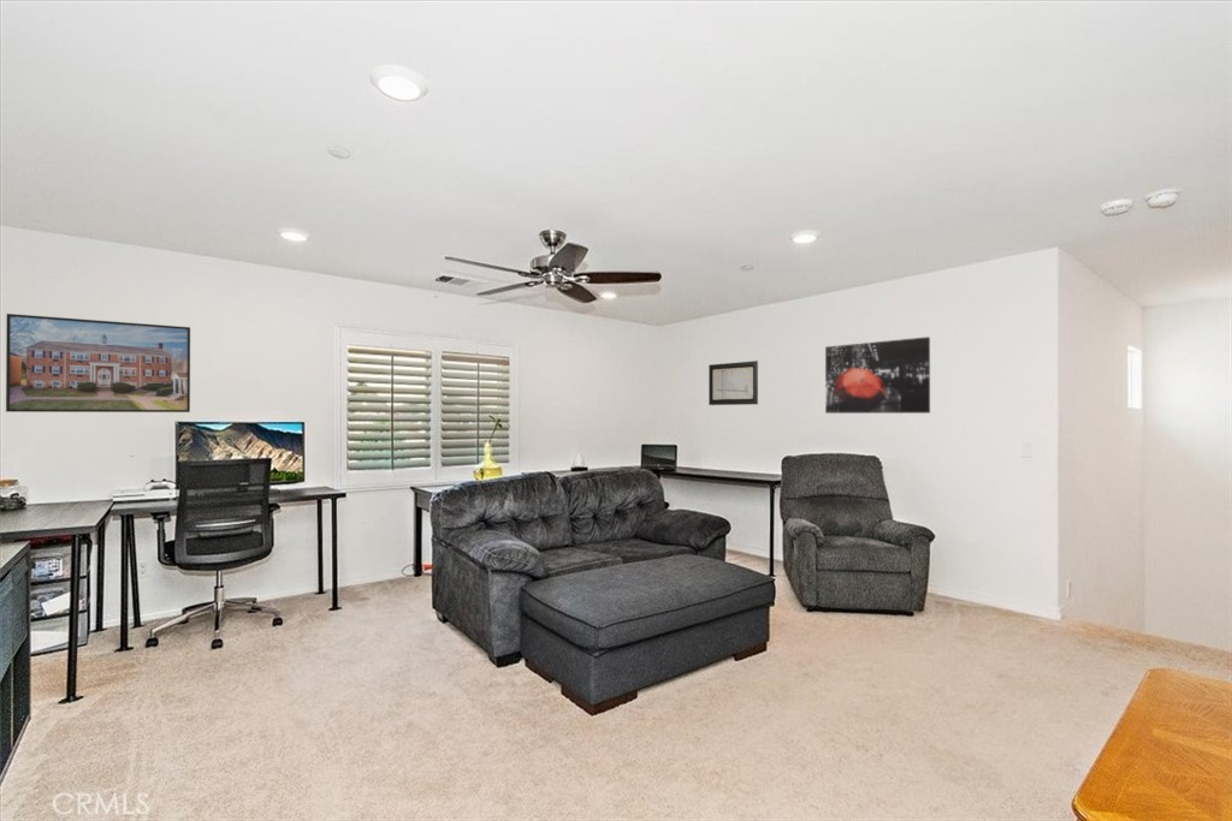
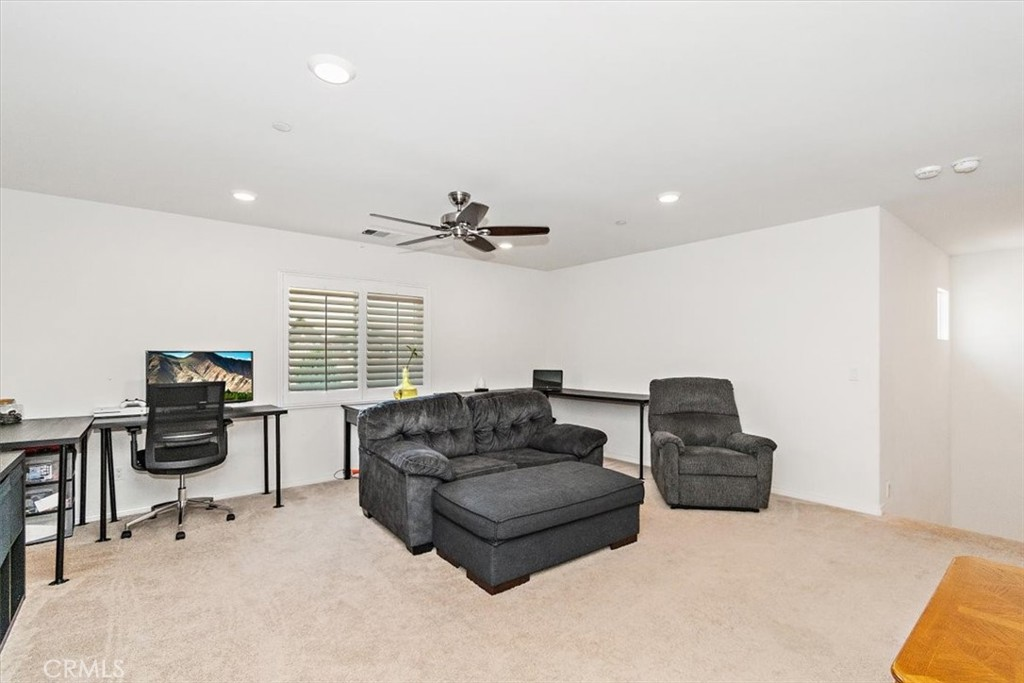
- wall art (732, 383)
- wall art (873, 377)
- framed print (105, 365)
